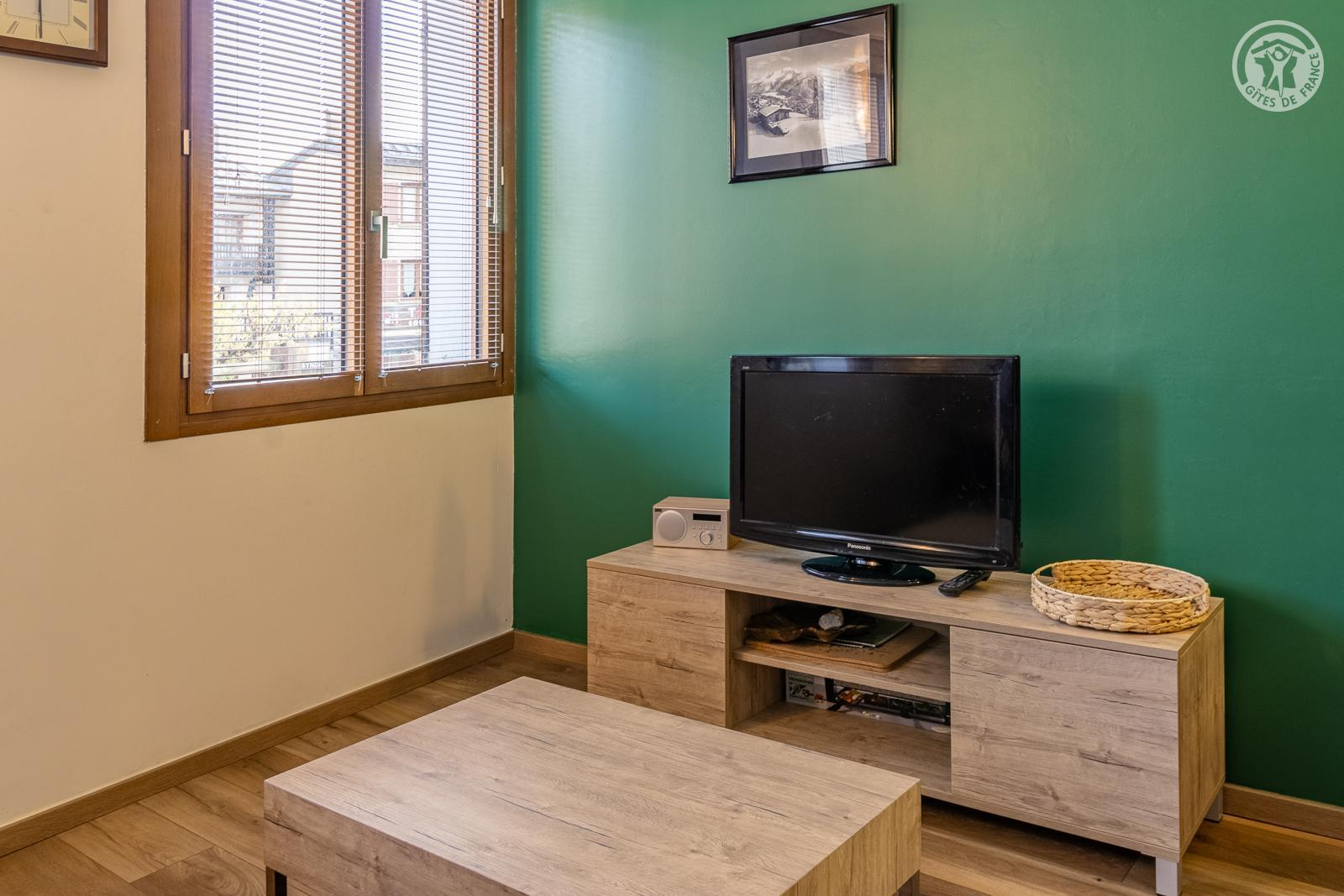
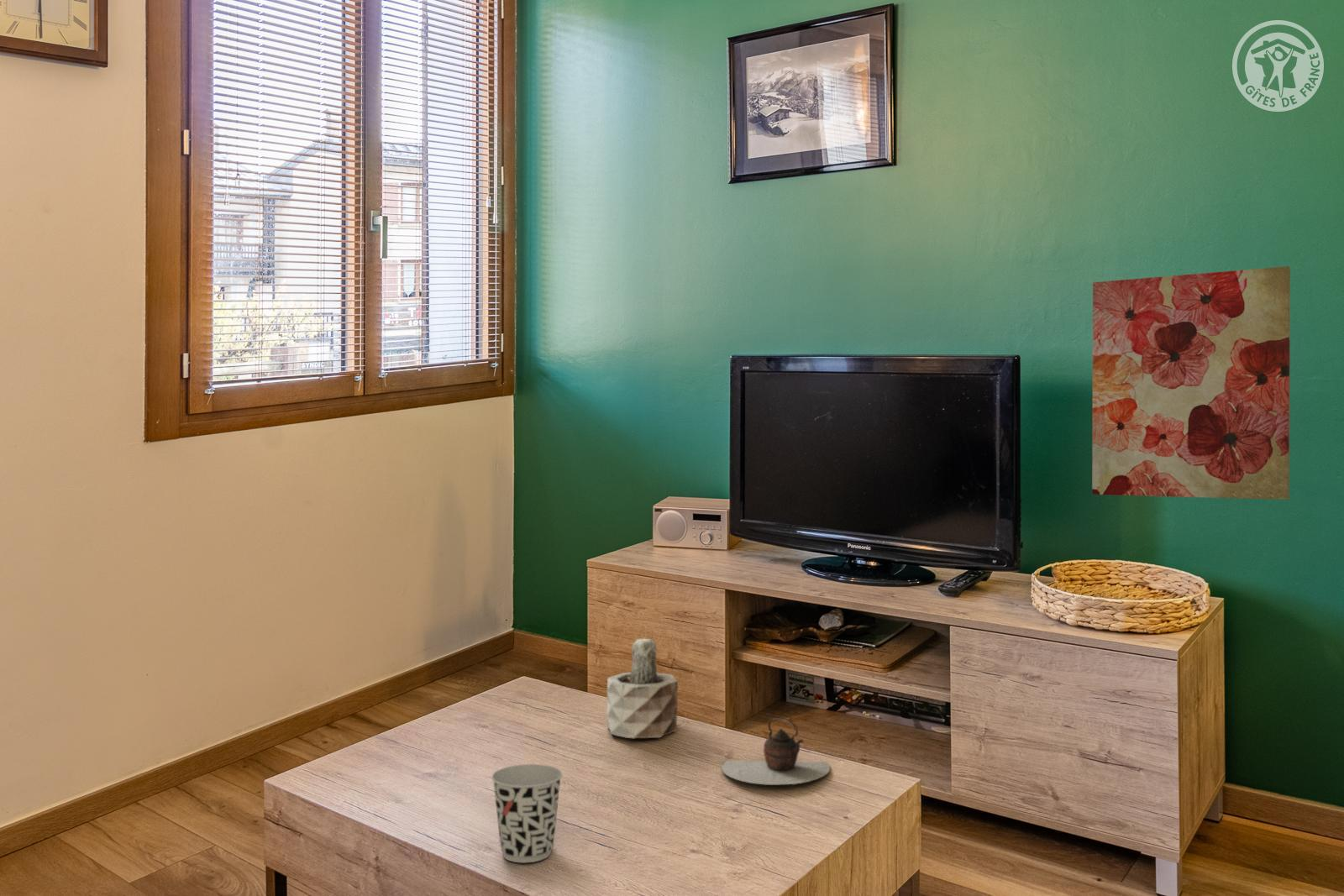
+ cup (527, 814)
+ teapot (775, 743)
+ succulent plant (642, 684)
+ wall art (1186, 385)
